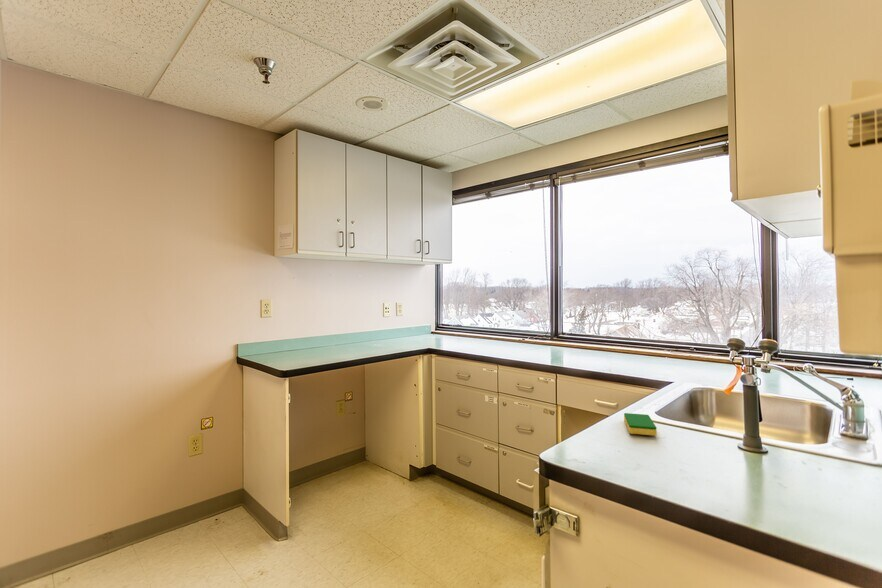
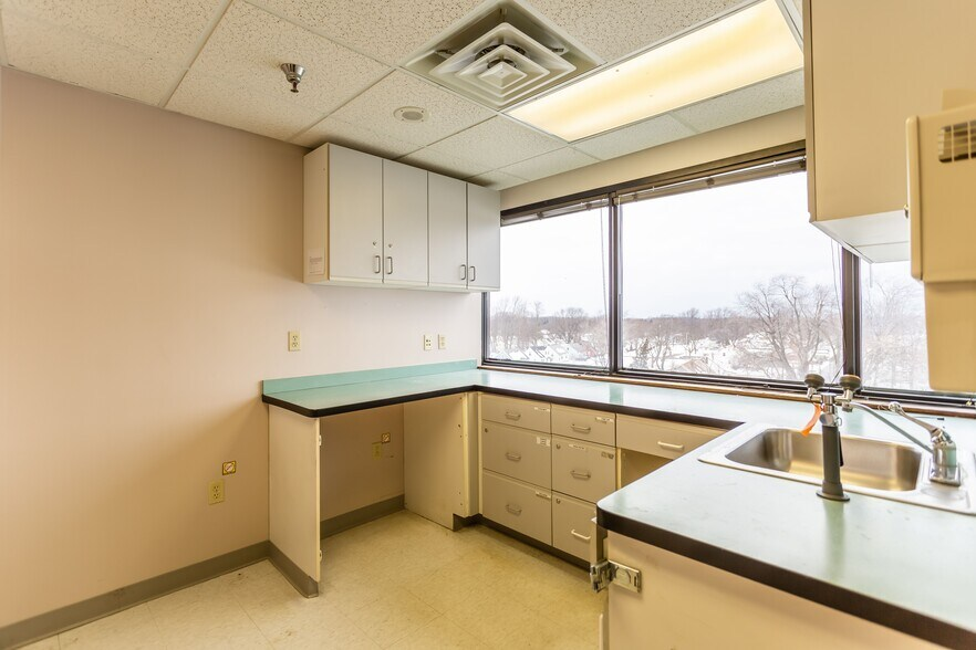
- dish sponge (639, 423)
